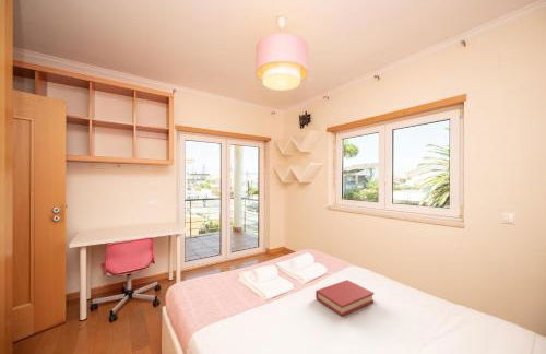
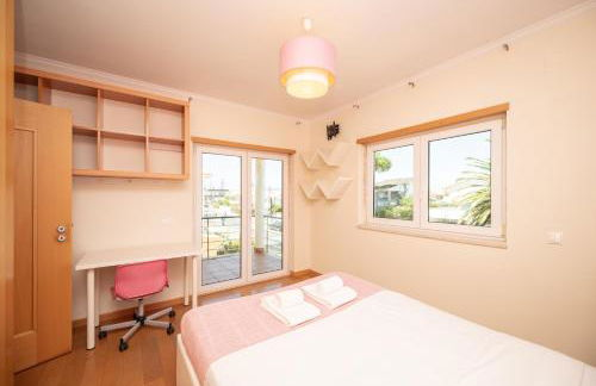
- hardback book (344, 295)
